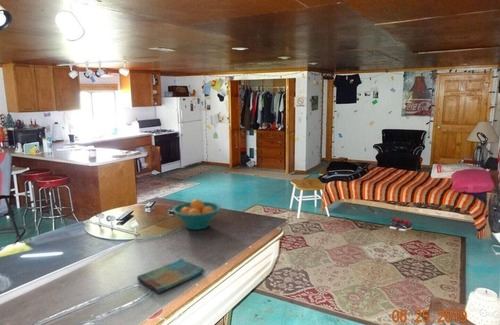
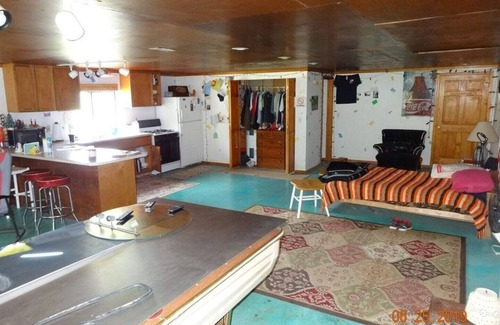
- dish towel (171, 274)
- fruit bowl (197, 212)
